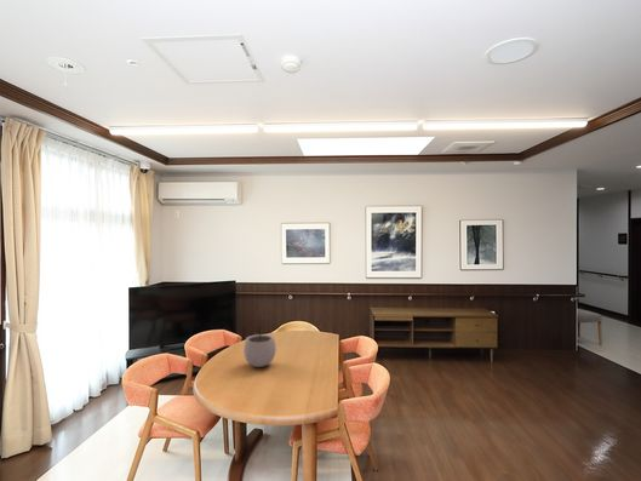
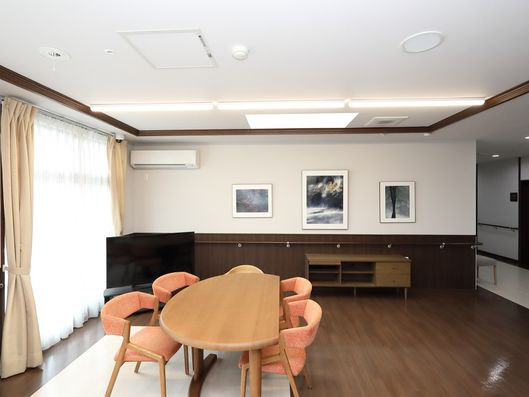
- plant pot (259, 345)
